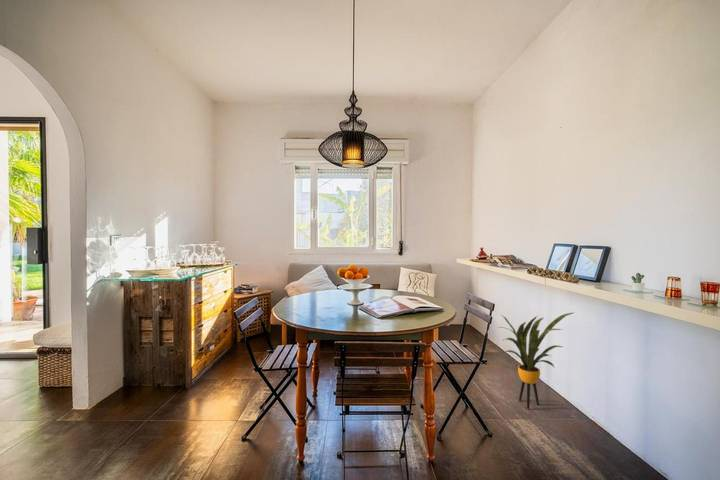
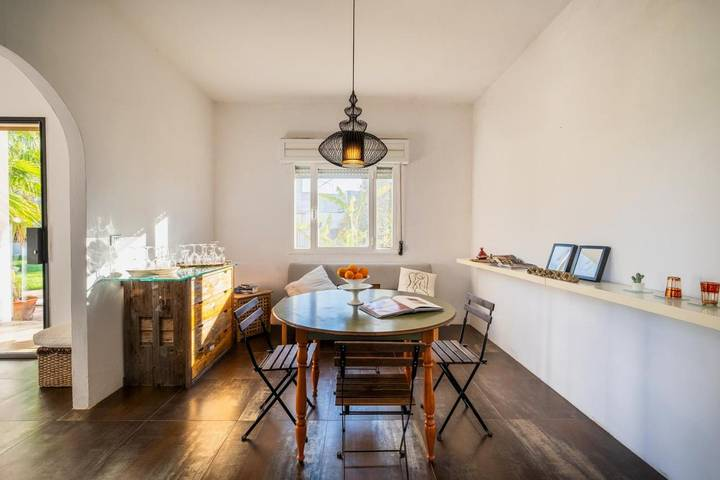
- house plant (535, 359)
